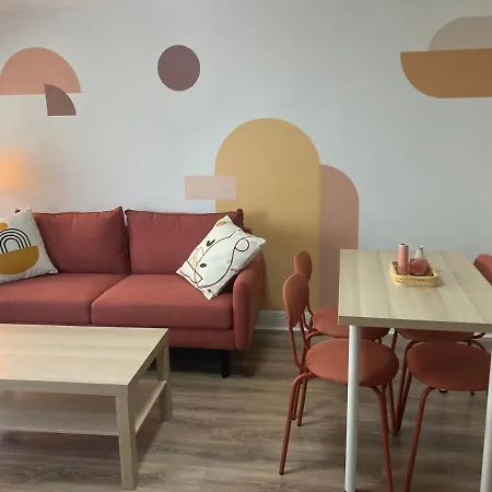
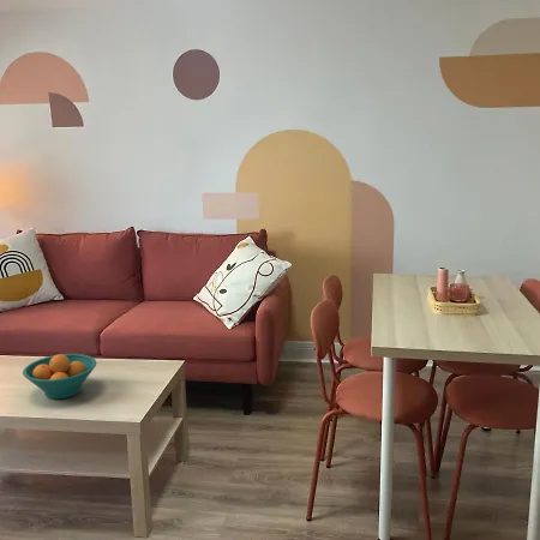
+ fruit bowl (60, 373)
